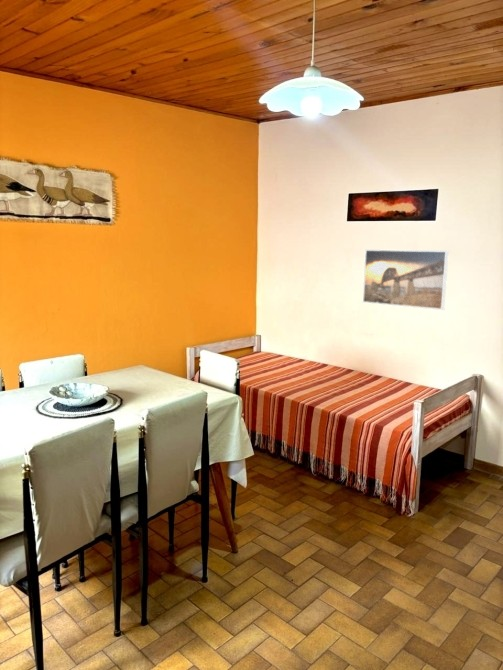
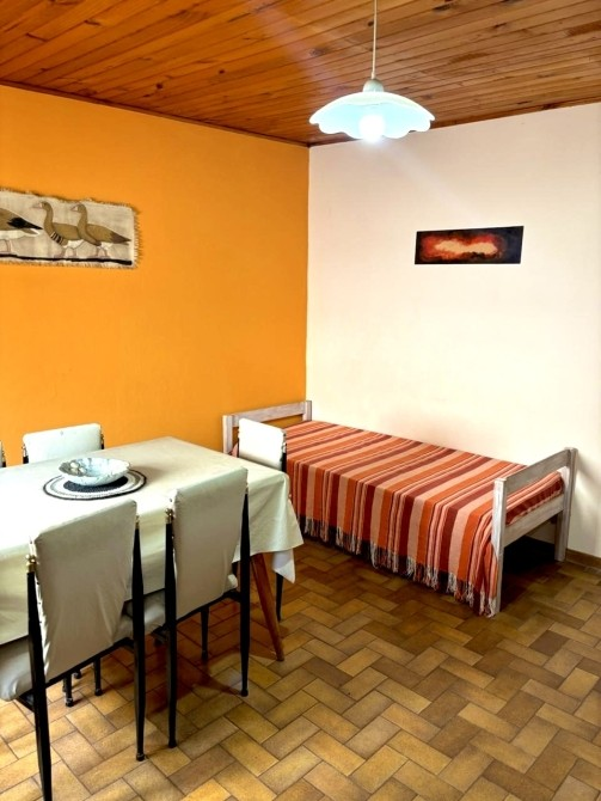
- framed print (402, 278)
